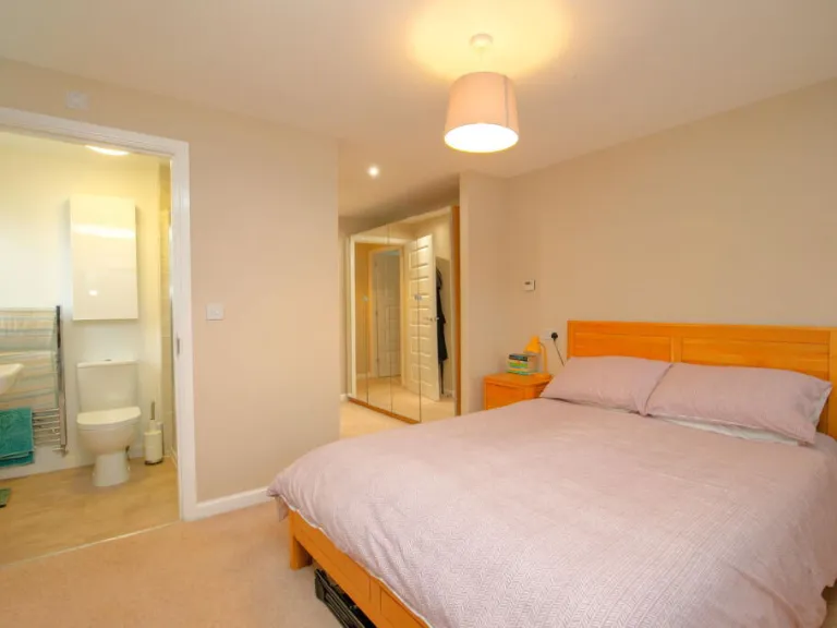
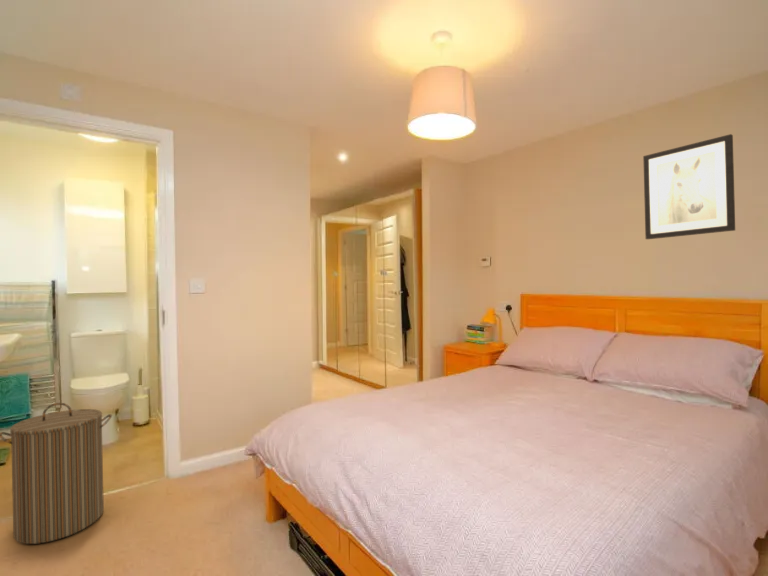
+ laundry hamper (59, 462)
+ wall art (686, 190)
